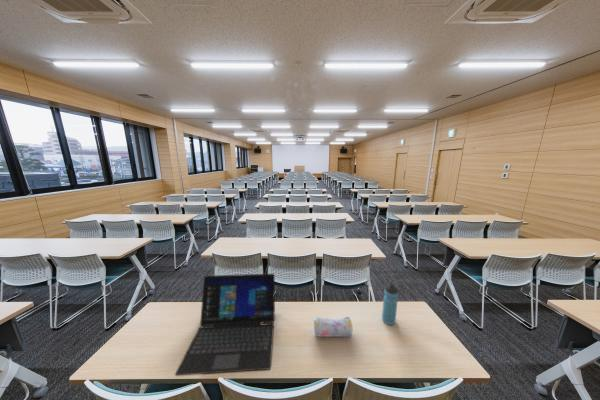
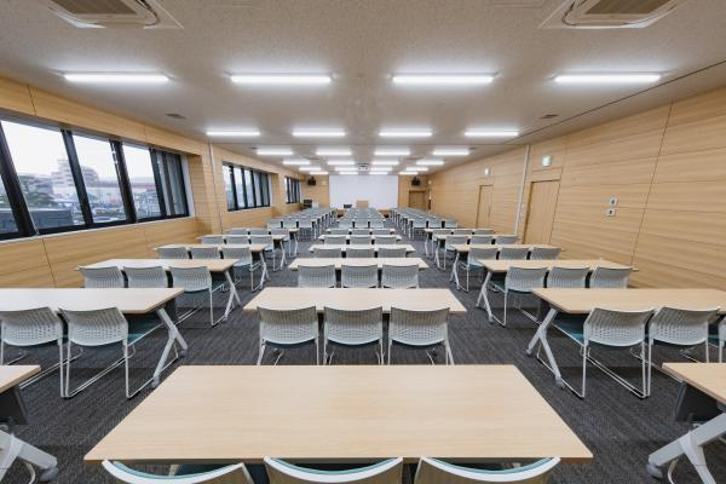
- laptop (233, 315)
- pencil case (332, 326)
- water bottle (390, 302)
